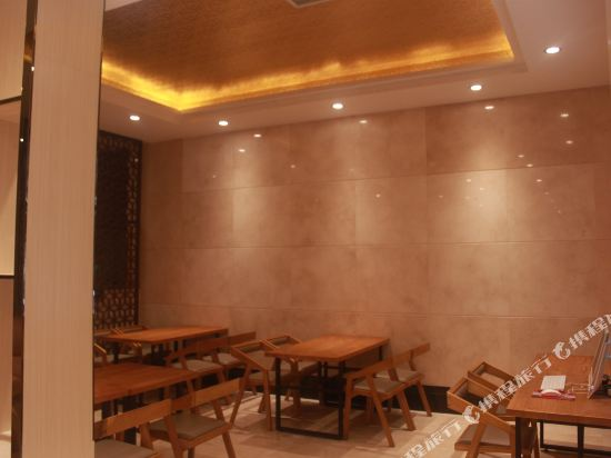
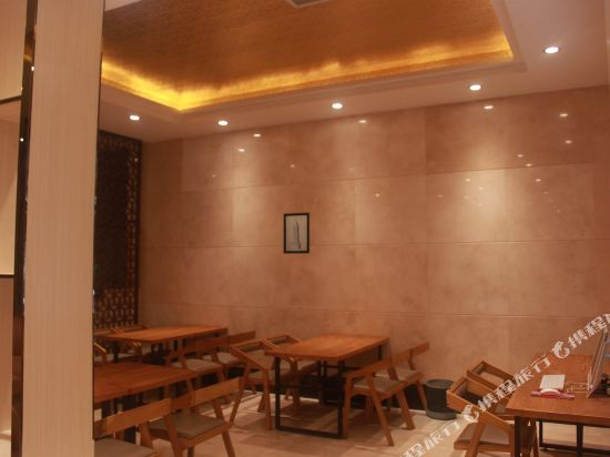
+ wastebasket (441, 398)
+ wall art (296, 233)
